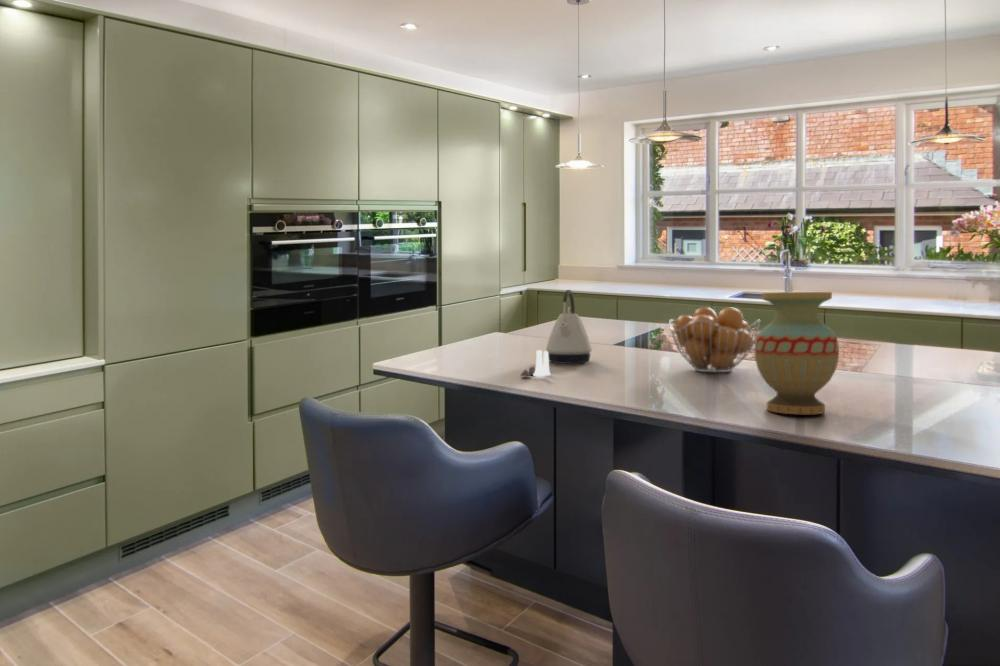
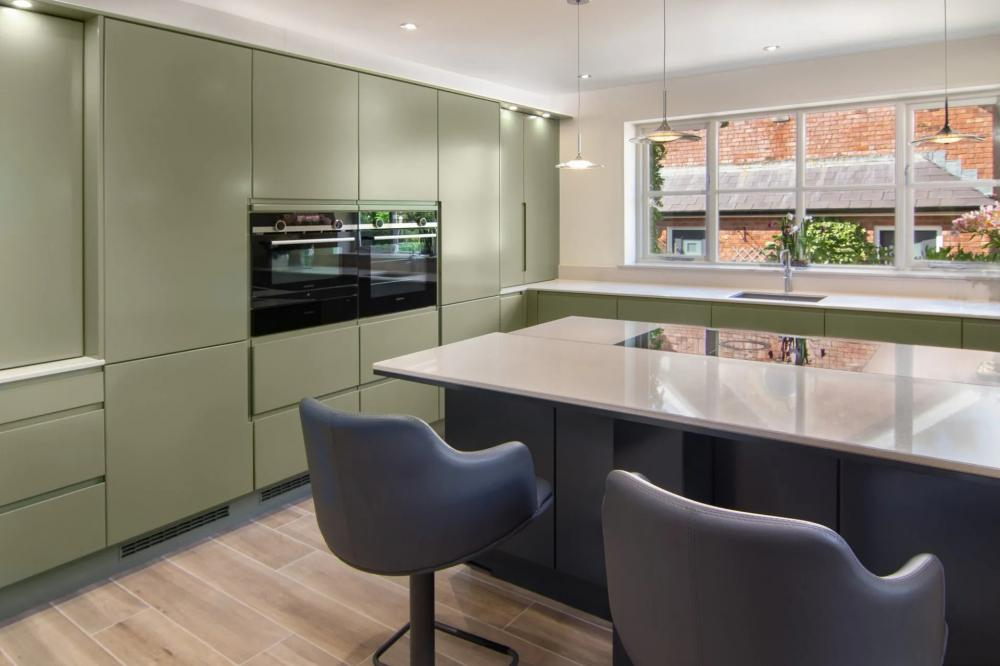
- vase (796, 351)
- fruit basket (713, 338)
- kettle (568, 326)
- salt and pepper shaker set (536, 362)
